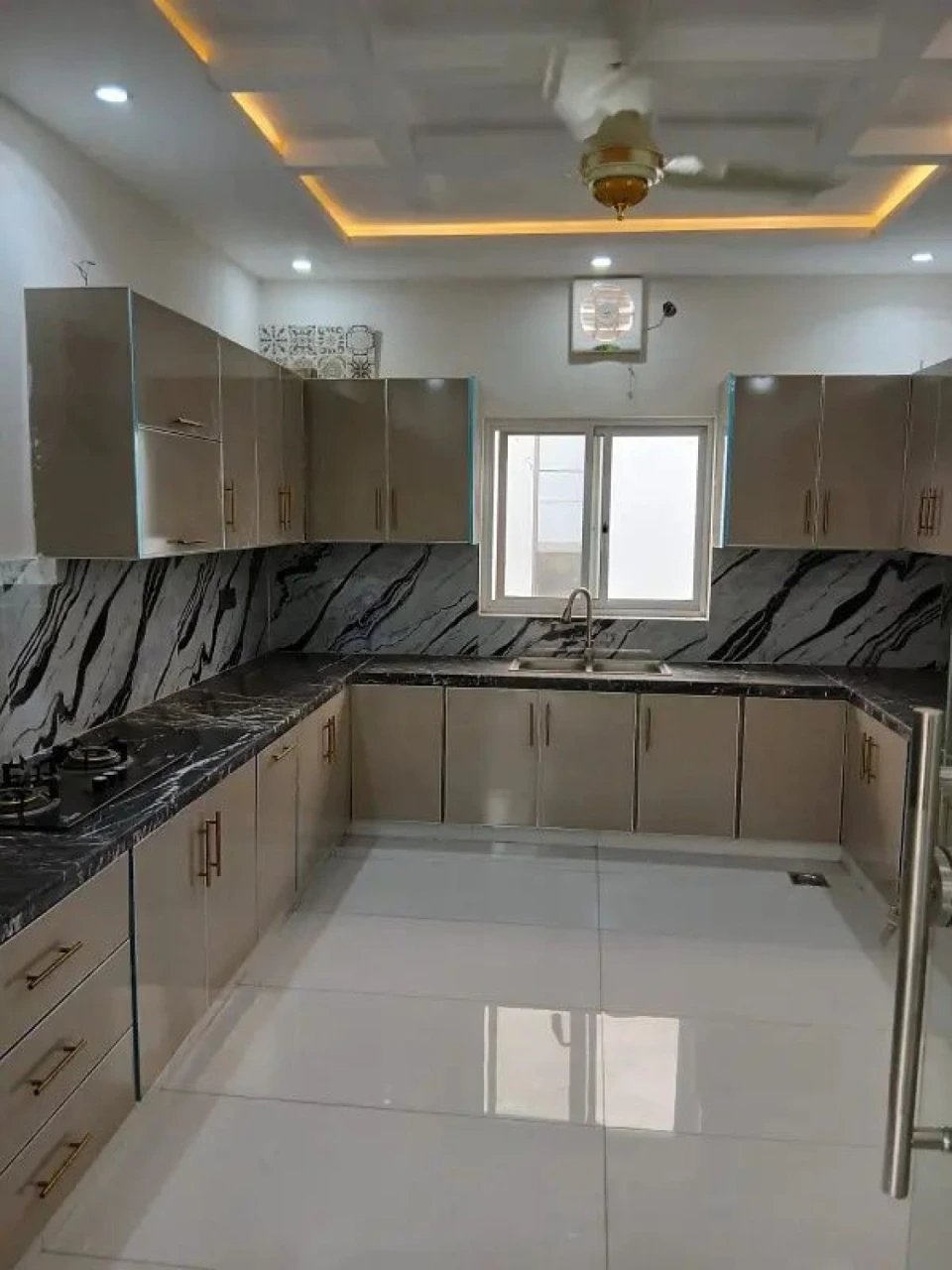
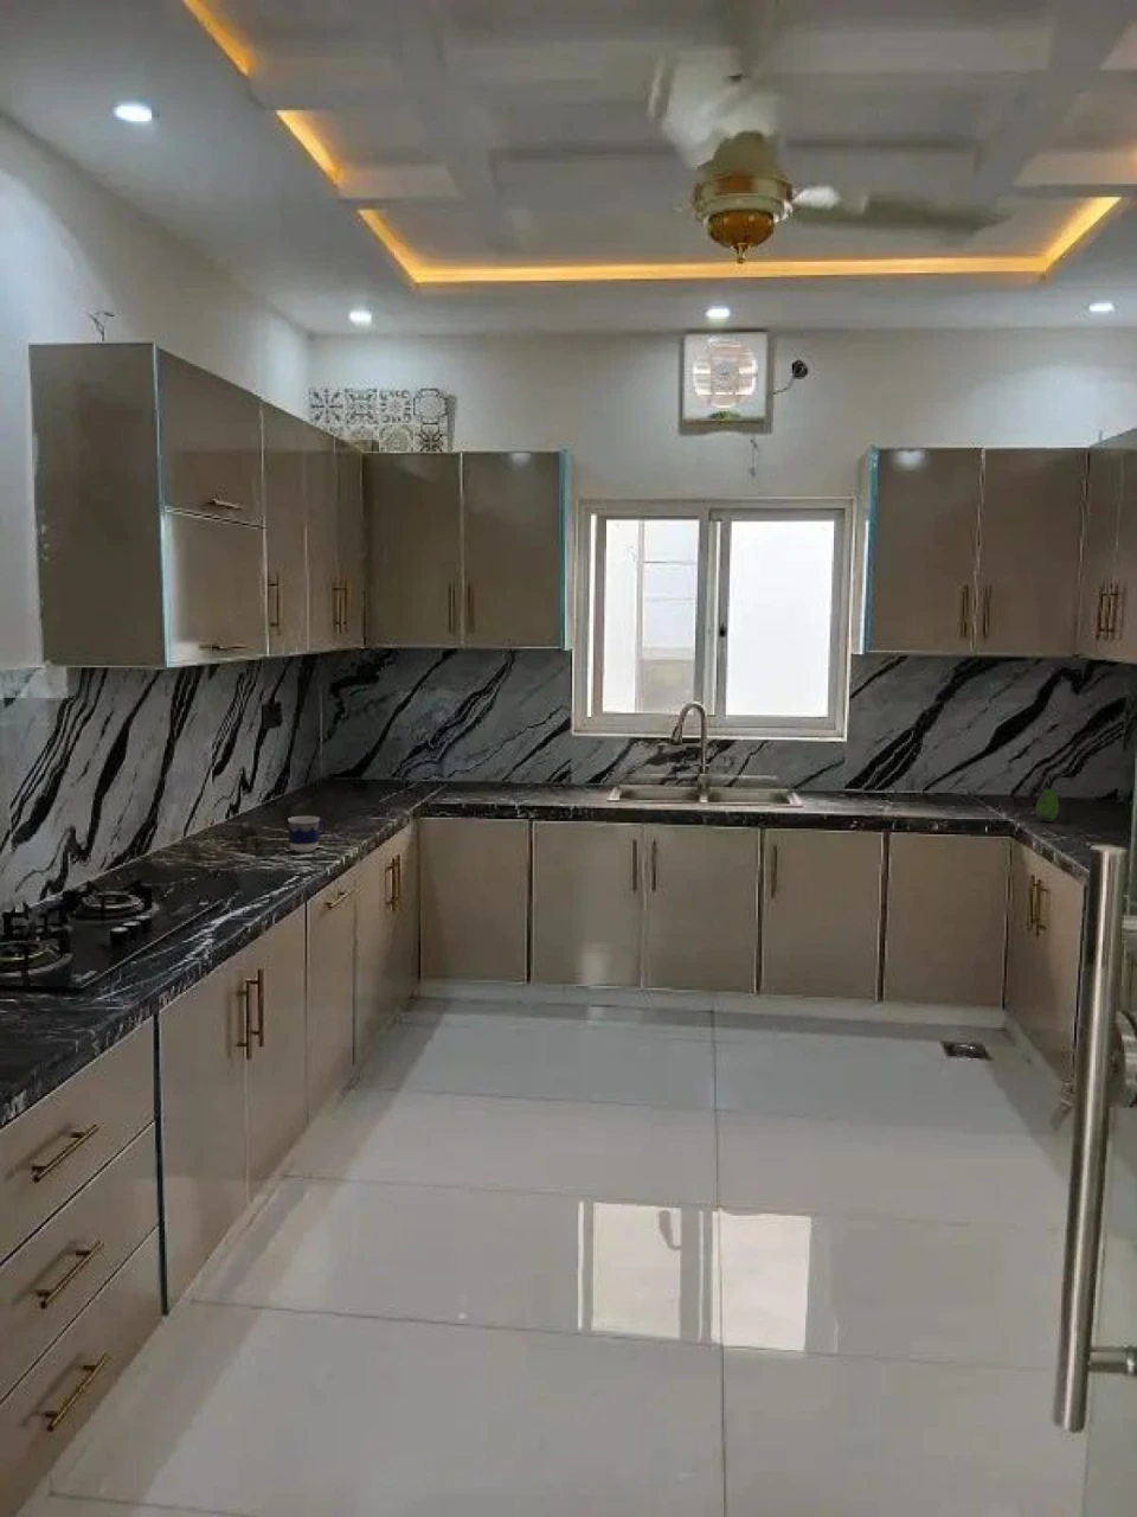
+ fruit (1047, 805)
+ cup (308, 834)
